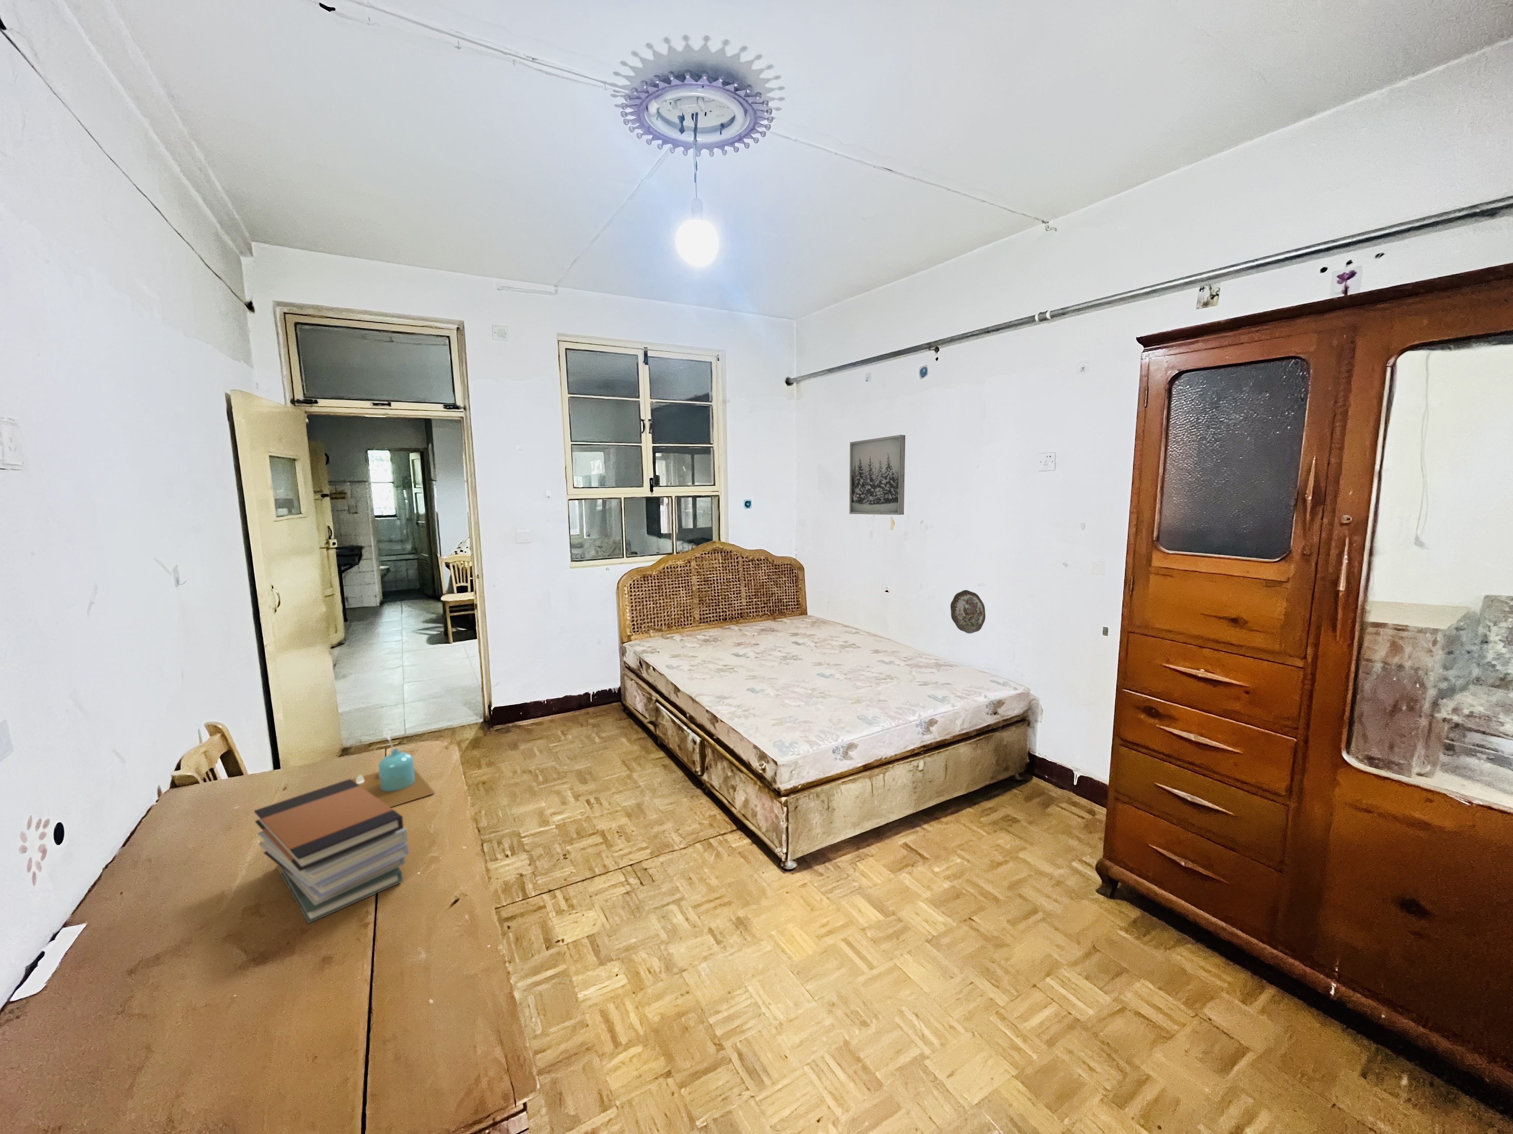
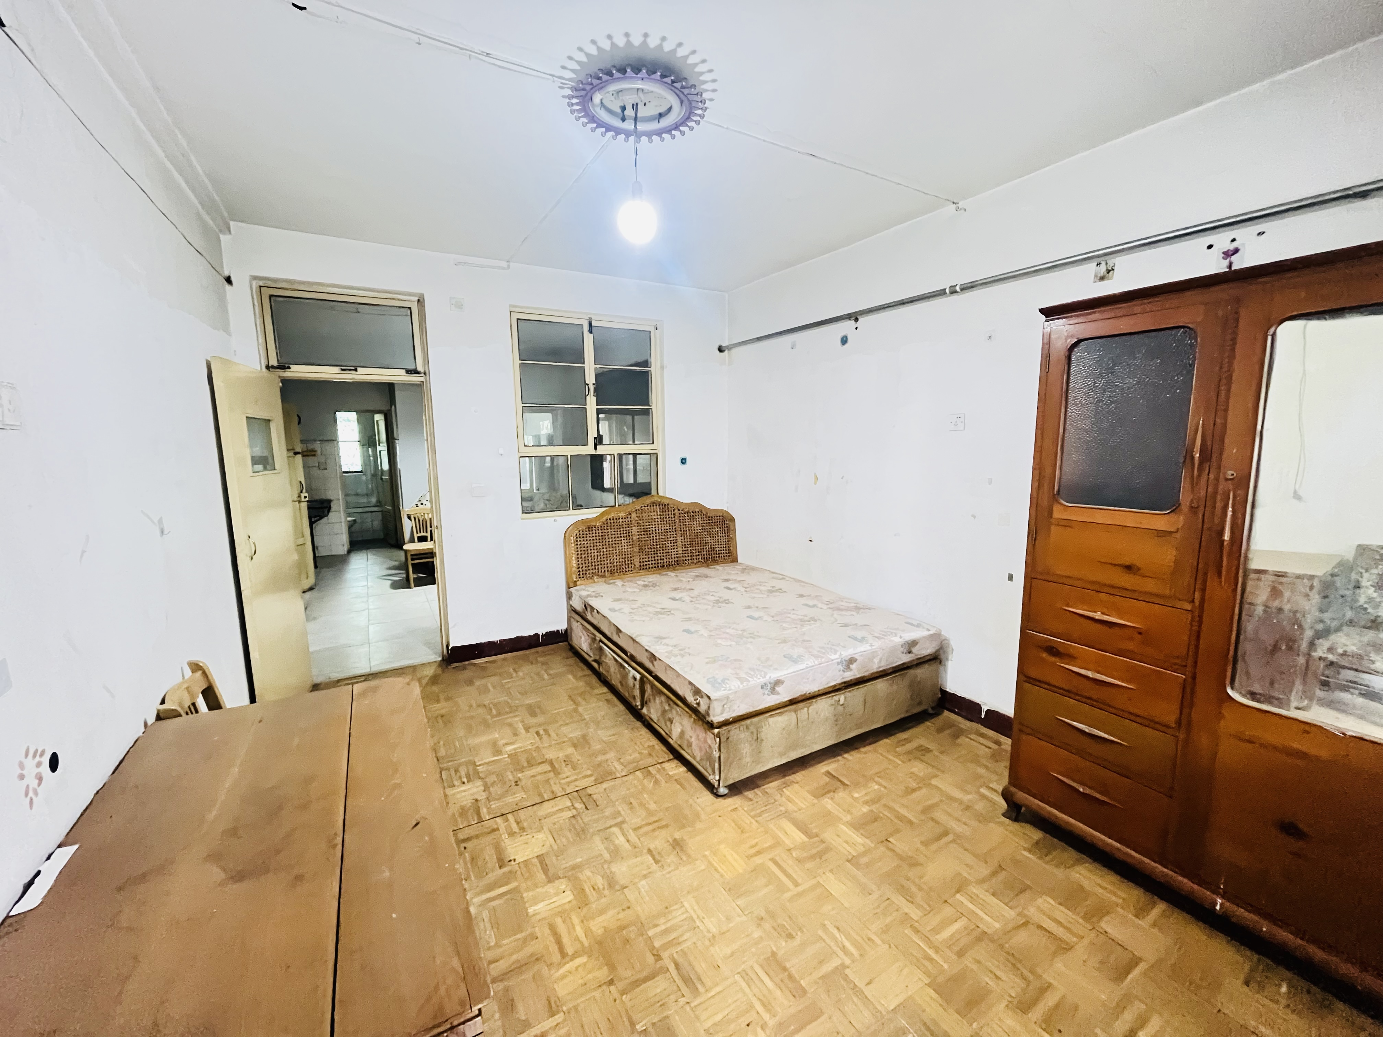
- wall art (876, 476)
- decorative plate (969, 611)
- book stack (334, 845)
- candle (385, 759)
